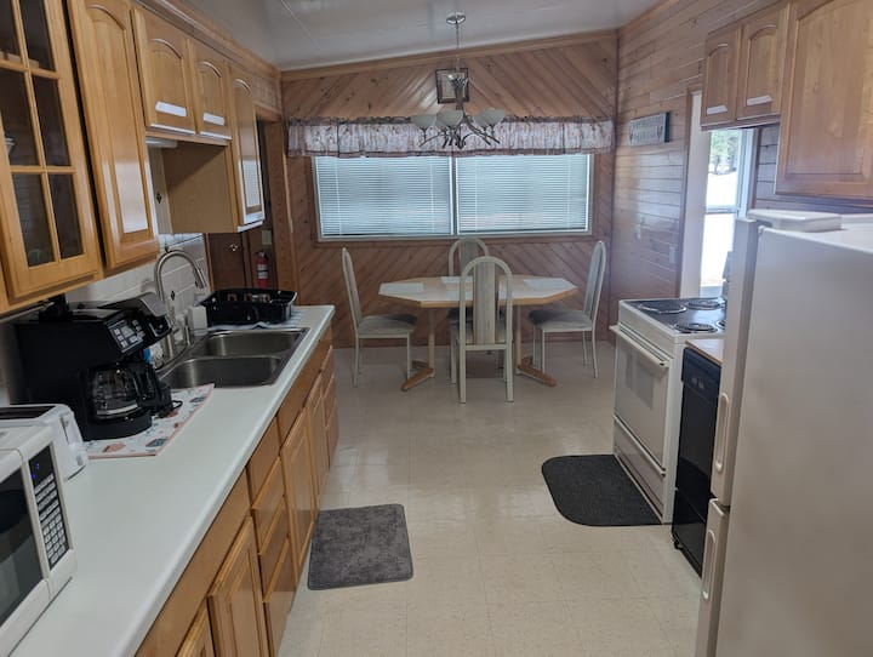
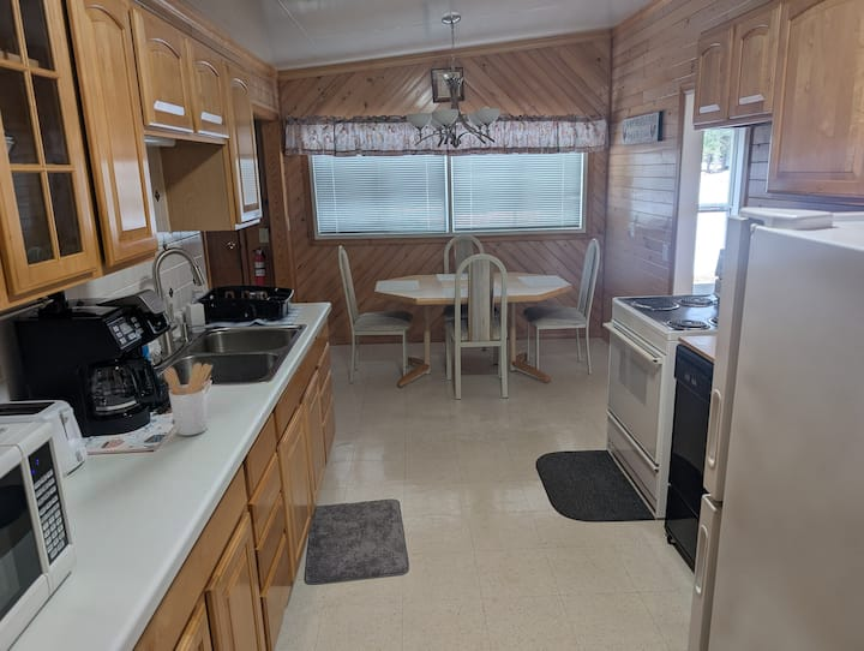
+ utensil holder (193, 396)
